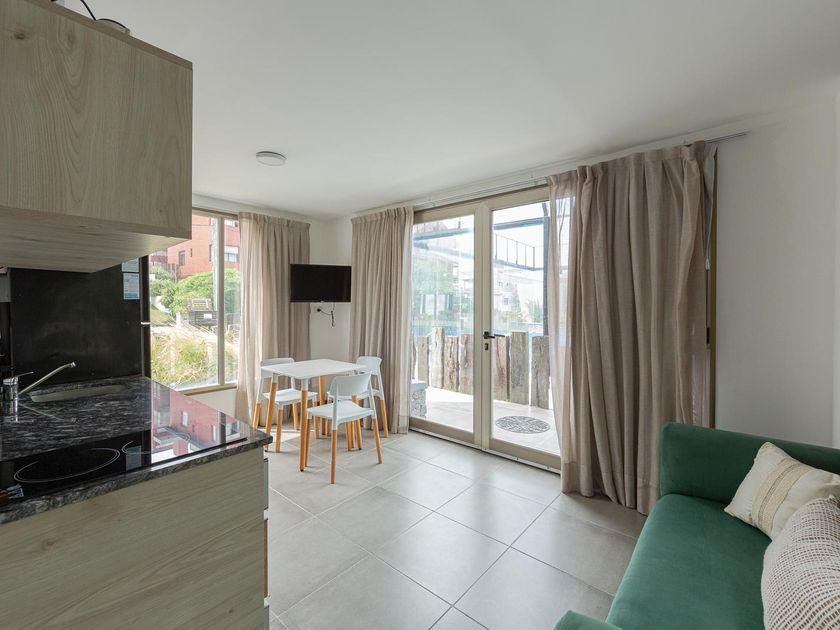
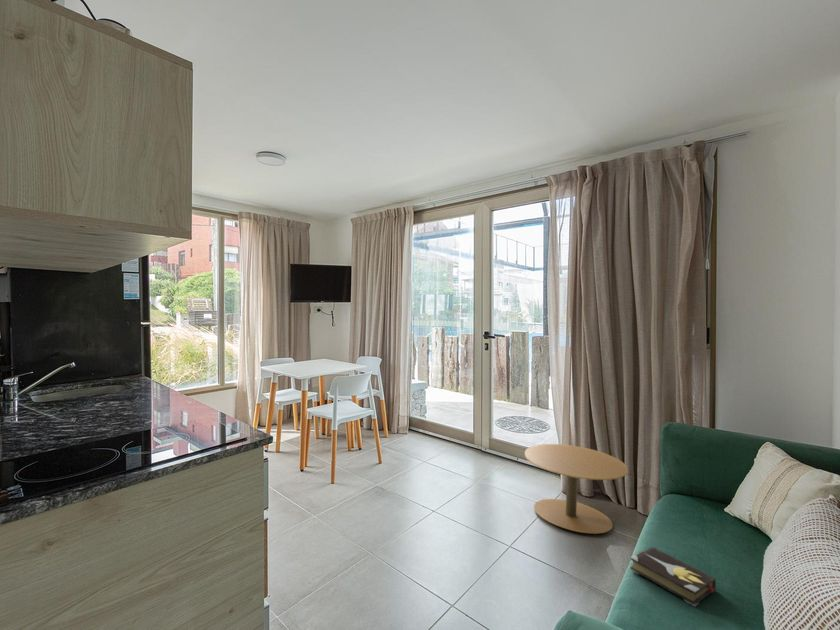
+ side table (573, 486)
+ hardback book (671, 572)
